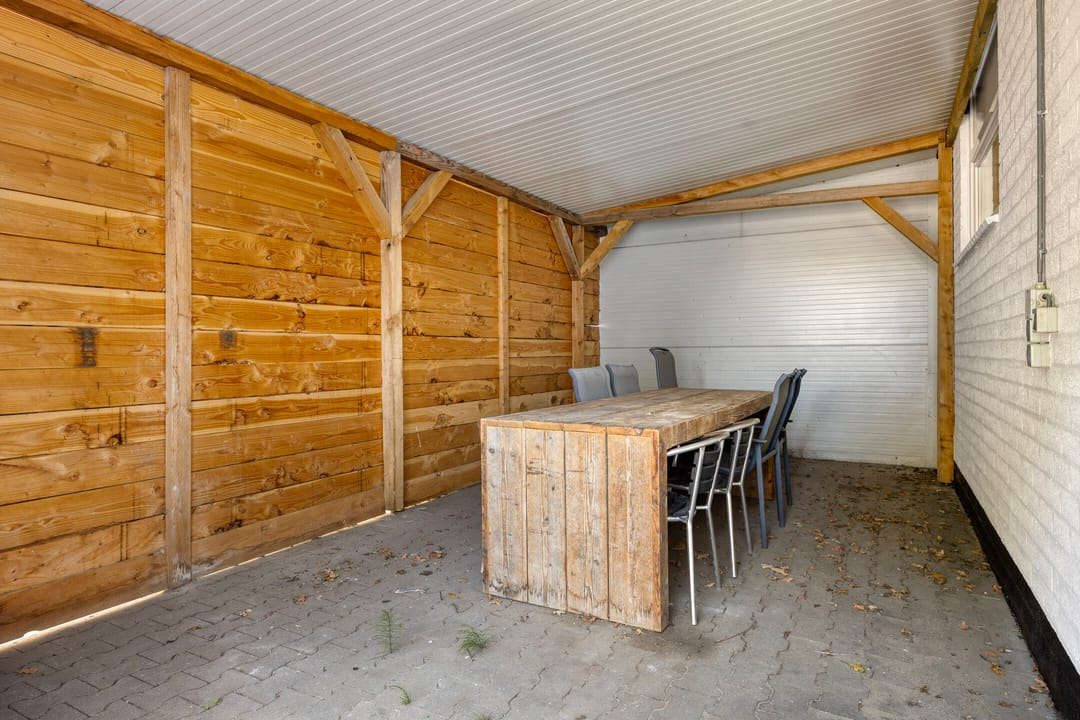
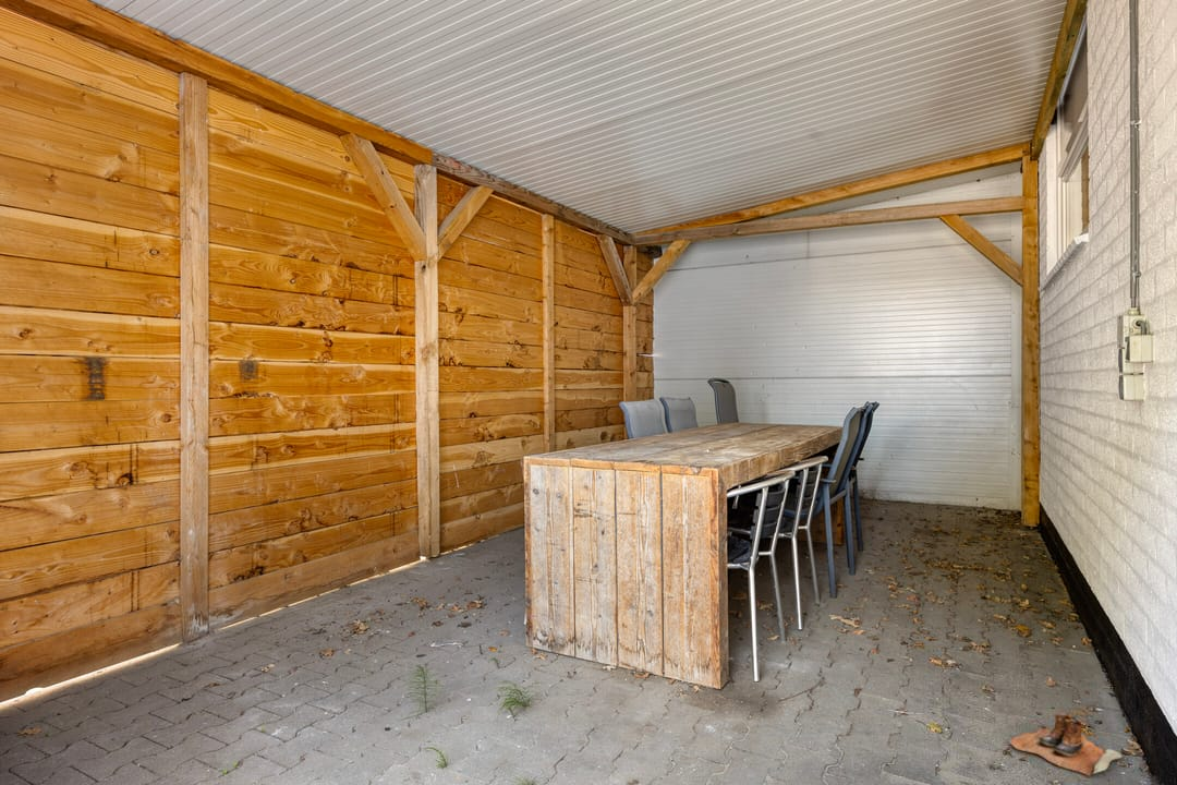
+ boots (1064, 735)
